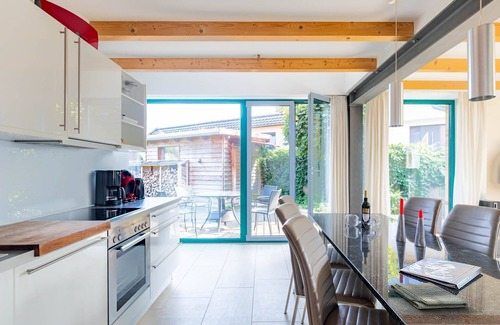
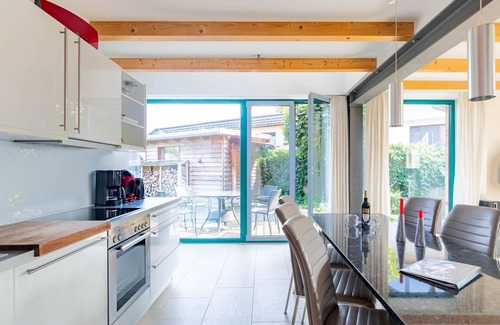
- dish towel (425, 293)
